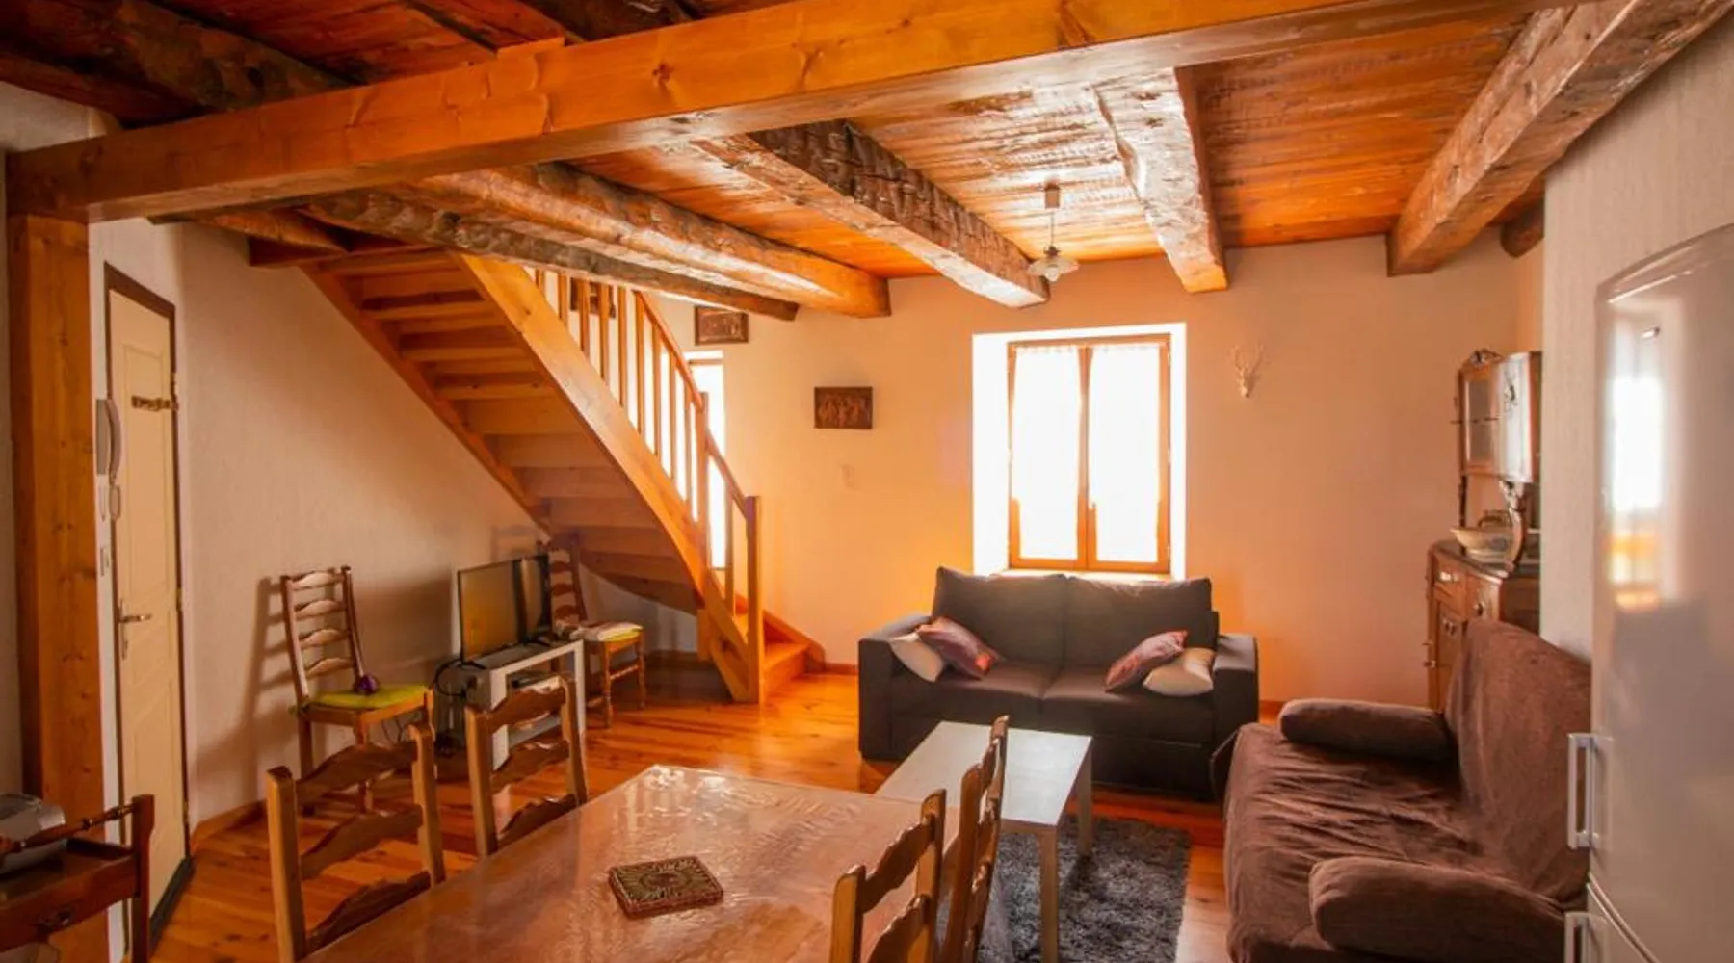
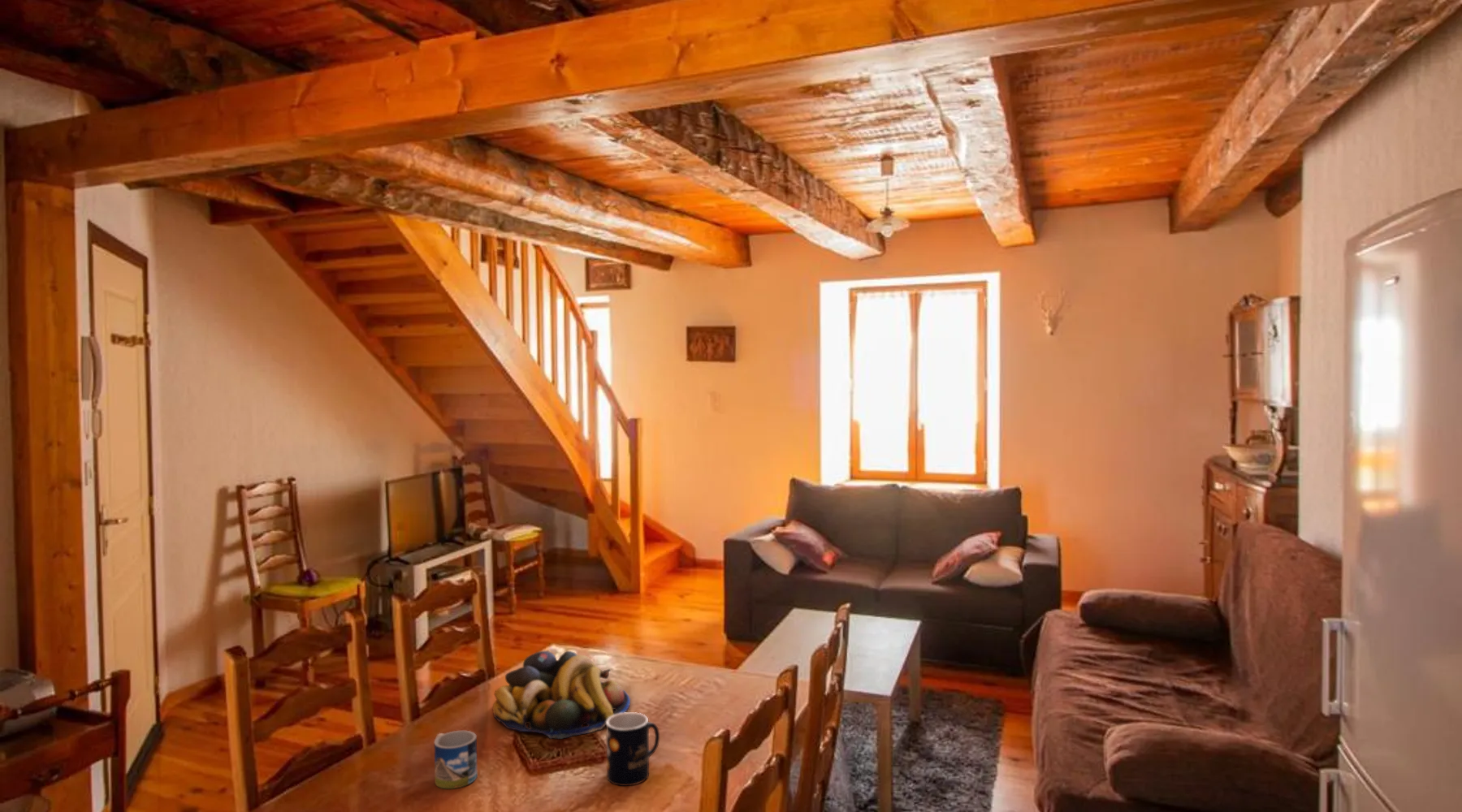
+ fruit bowl (564, 683)
+ mug (633, 745)
+ mug (452, 756)
